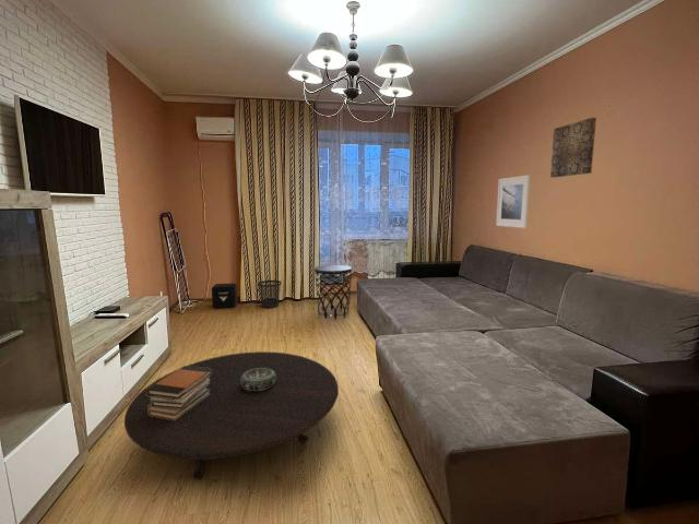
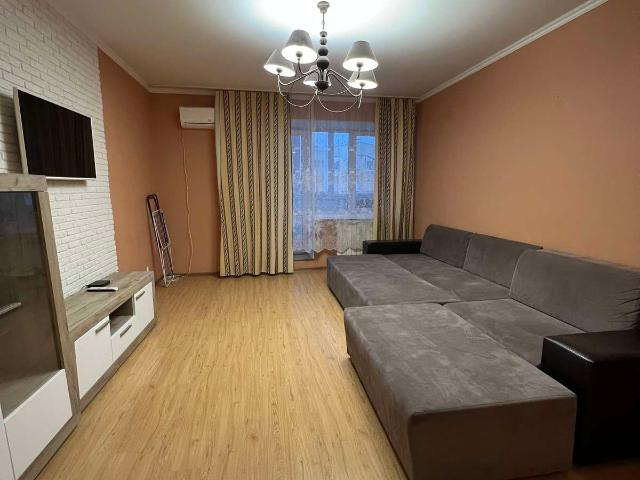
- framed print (511, 202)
- table (240, 409)
- wall art (571, 150)
- decorative bowl (258, 379)
- wastebasket (270, 294)
- air purifier (224, 295)
- side table (334, 290)
- book stack (181, 390)
